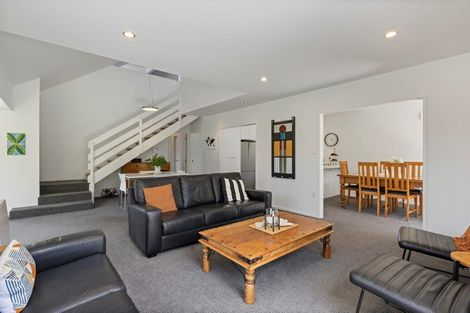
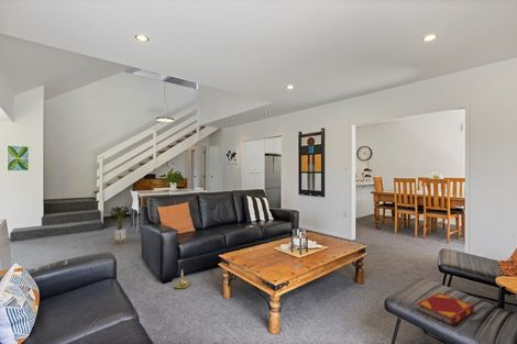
+ house plant (119, 224)
+ hardback book (444, 307)
+ candle holder (183, 277)
